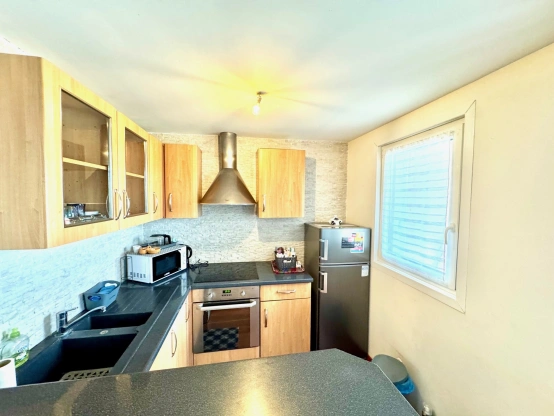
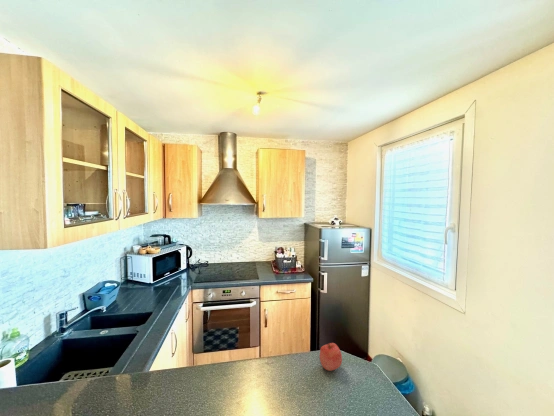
+ apple (330, 354)
